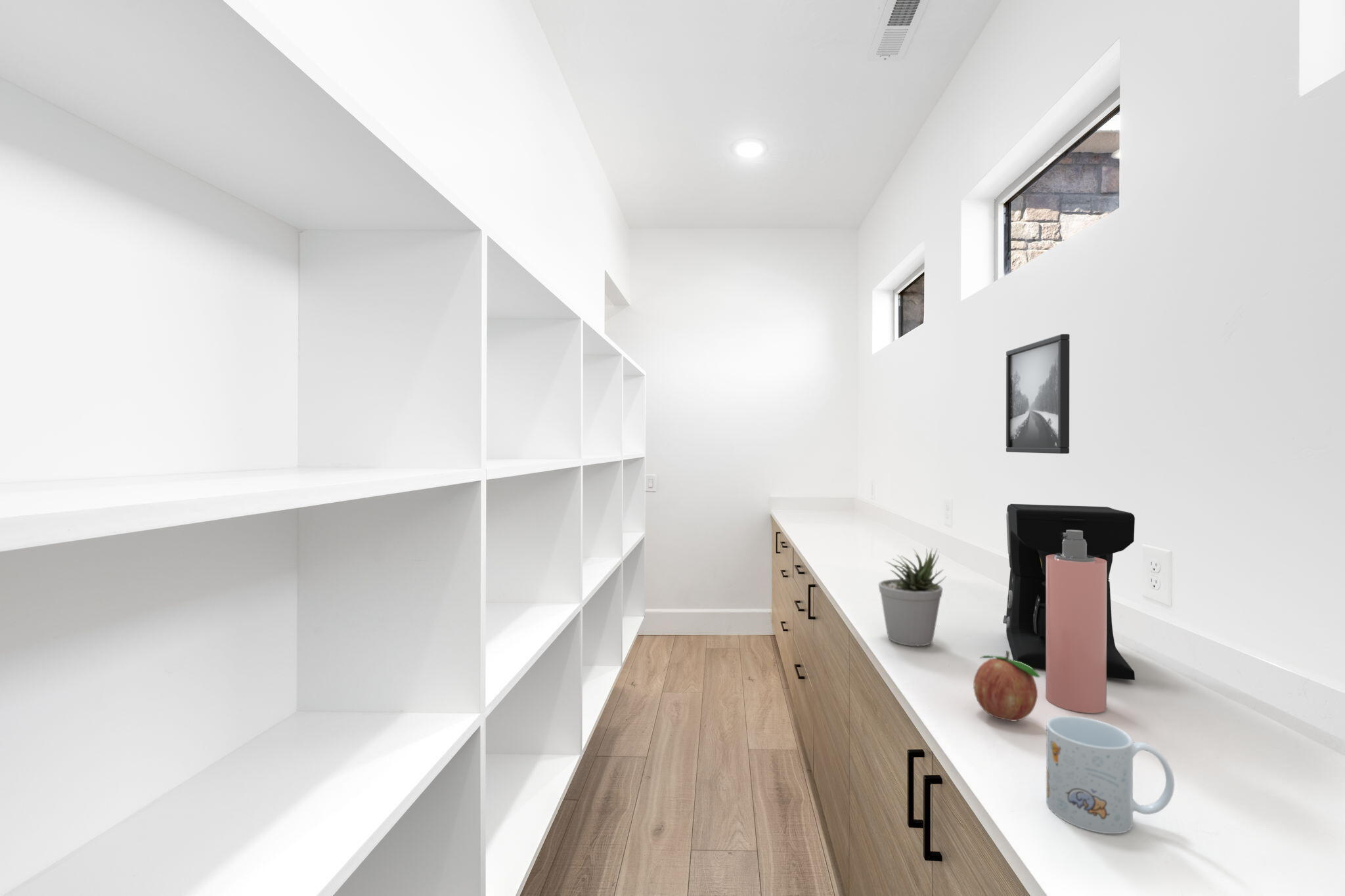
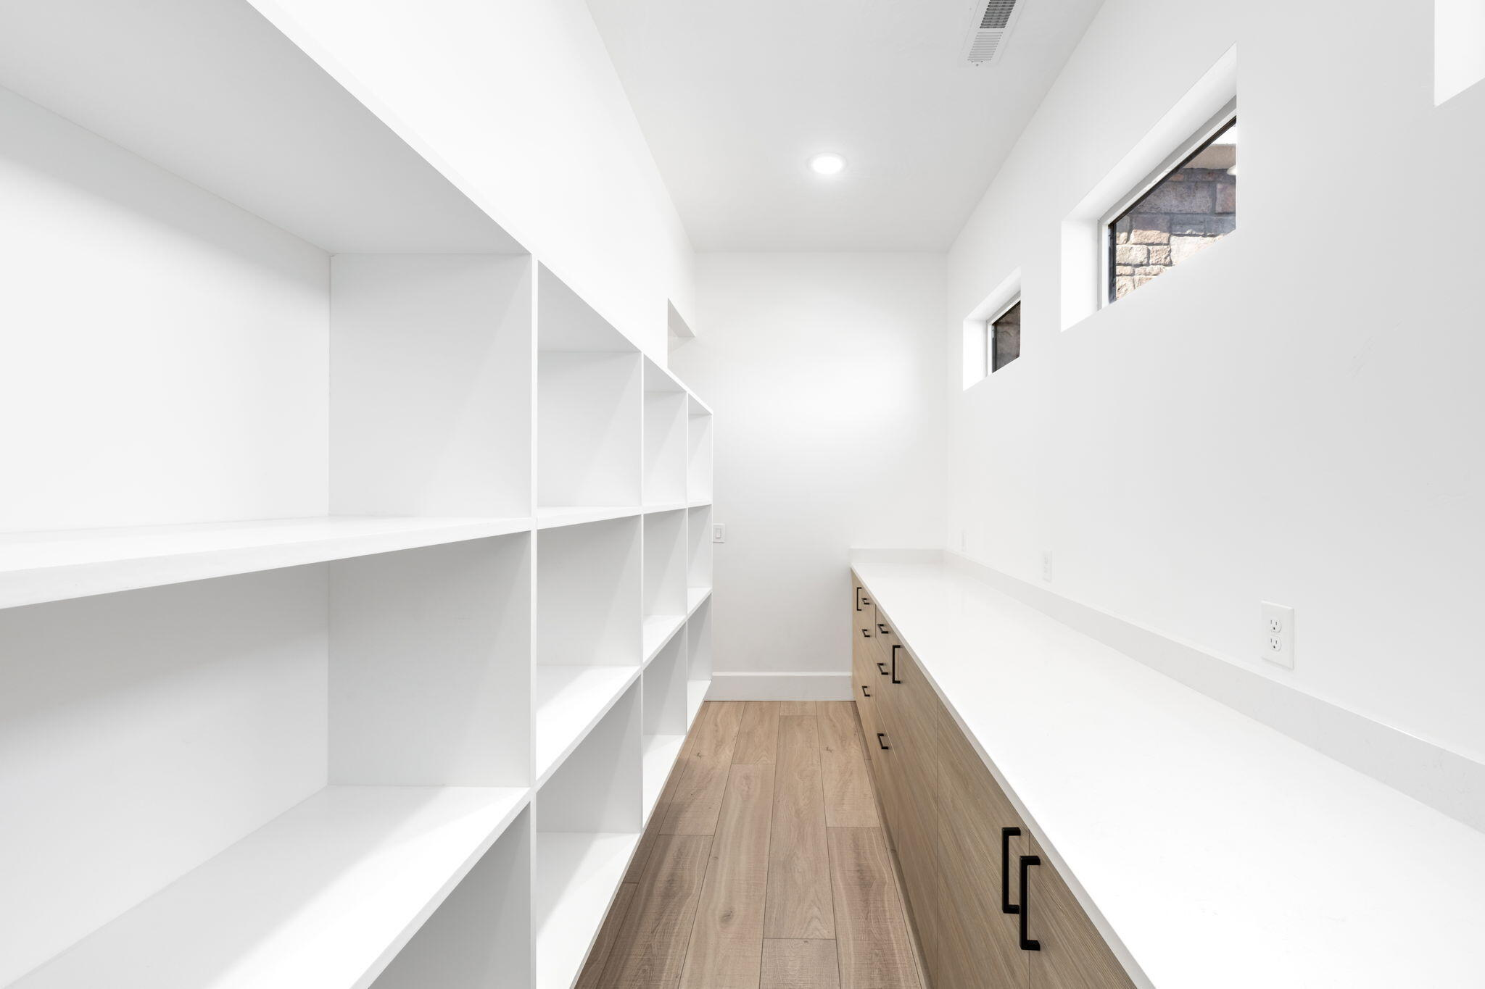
- mug (1108, 775)
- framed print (1034, 398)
- fruit (1003, 684)
- potted plant (911, 593)
- spray bottle (1075, 616)
- coffee maker (1046, 581)
